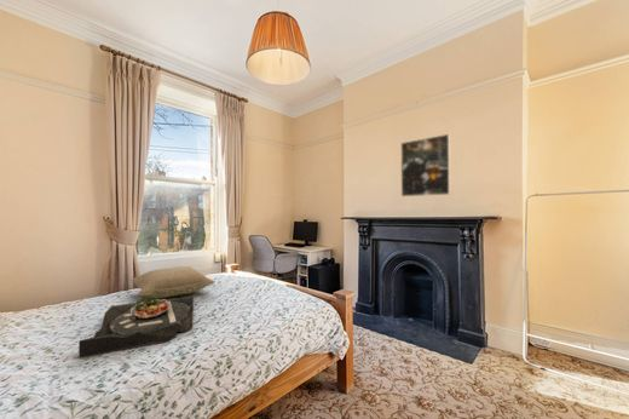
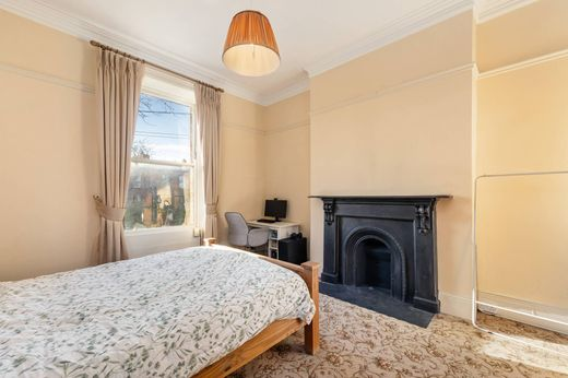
- pillow (172, 281)
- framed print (423, 167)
- serving tray (148, 311)
